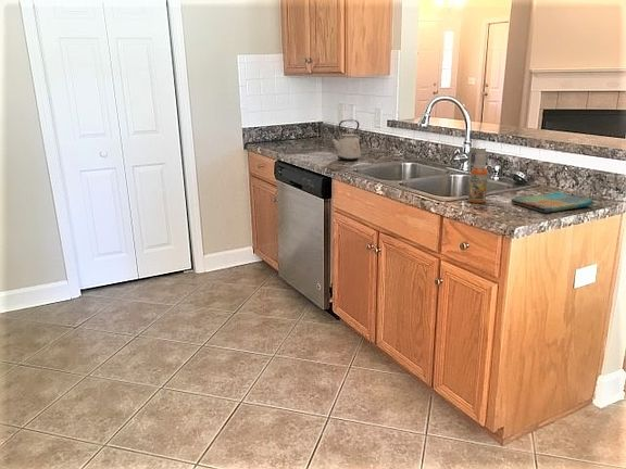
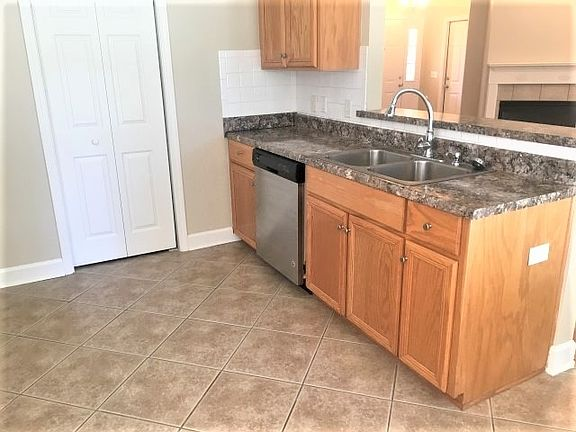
- dish towel (551, 201)
- spray bottle (477, 174)
- kettle (345, 140)
